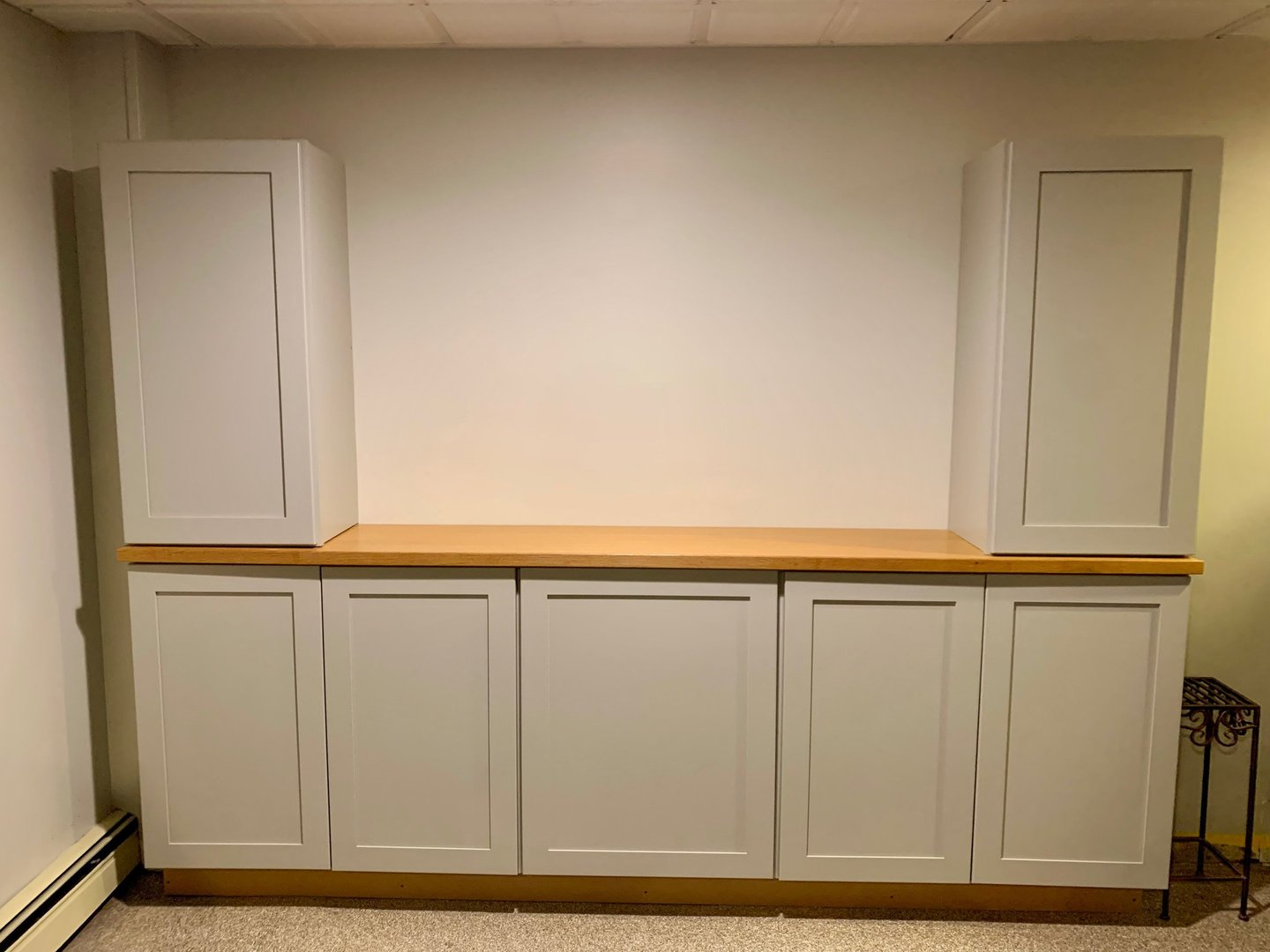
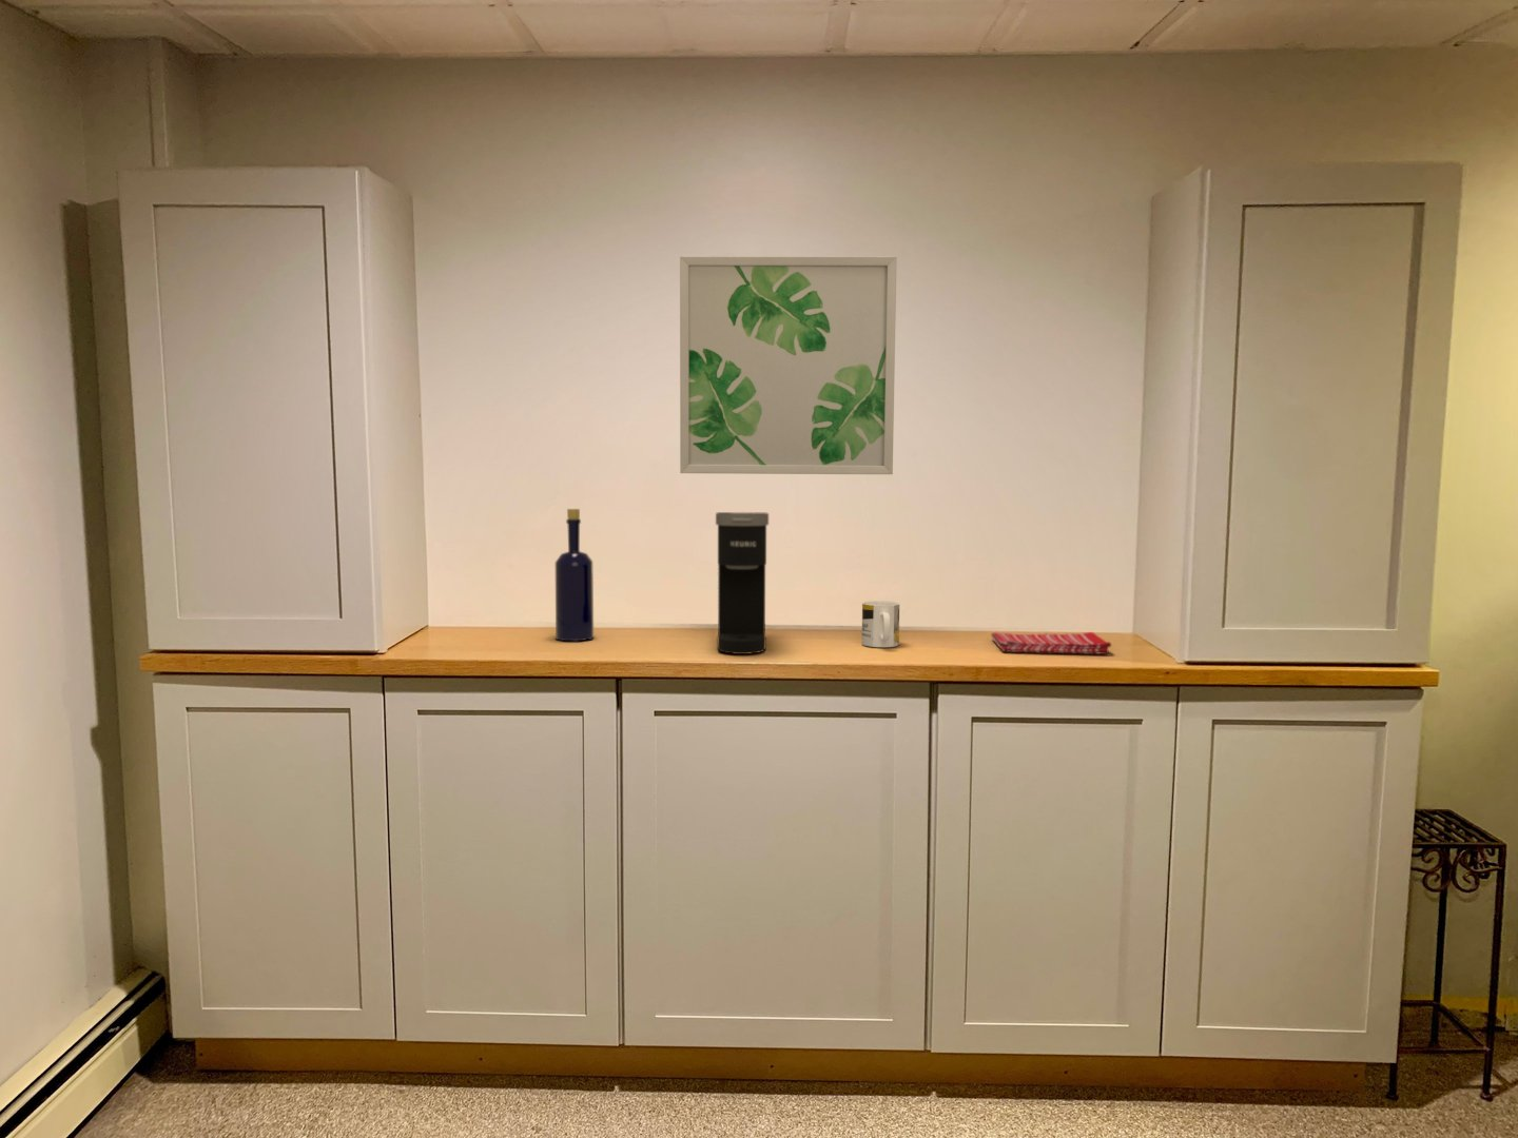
+ coffee maker (741, 577)
+ wall art (786, 367)
+ bottle (574, 574)
+ mug (880, 625)
+ dish towel (1049, 641)
